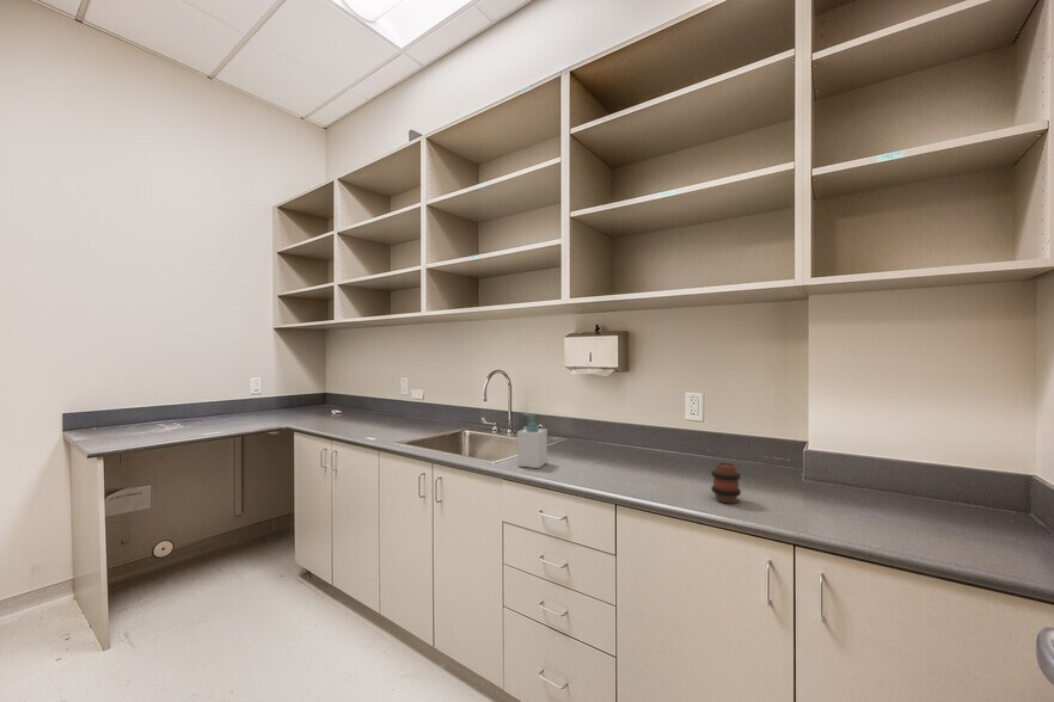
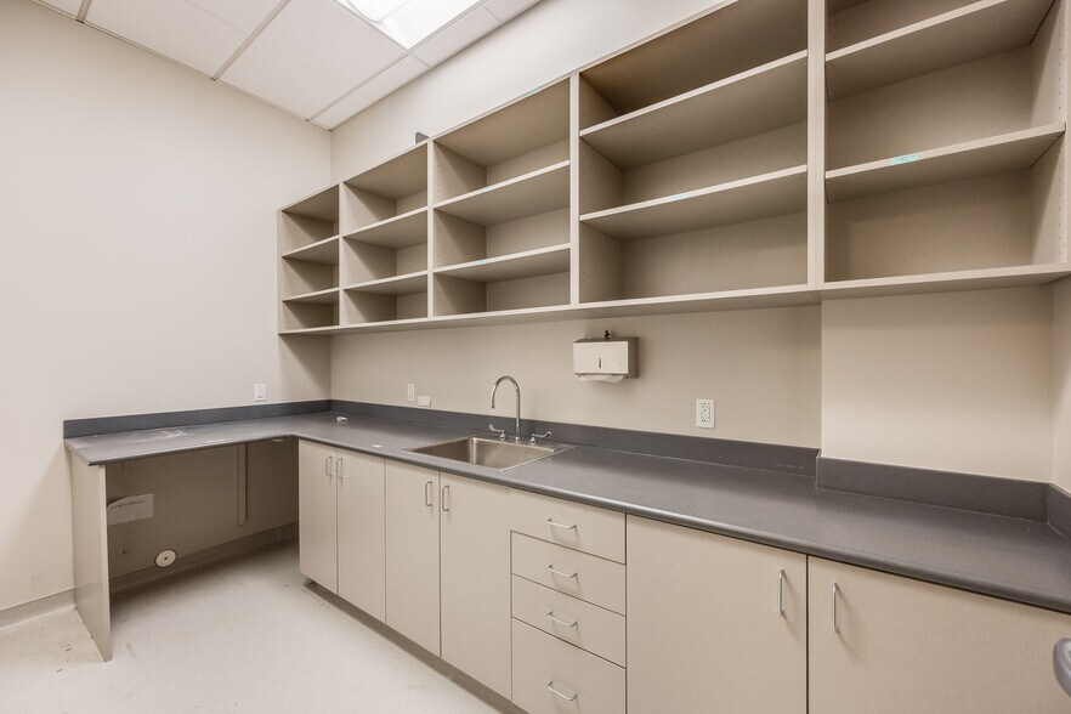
- soap bottle (532, 438)
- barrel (725, 482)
